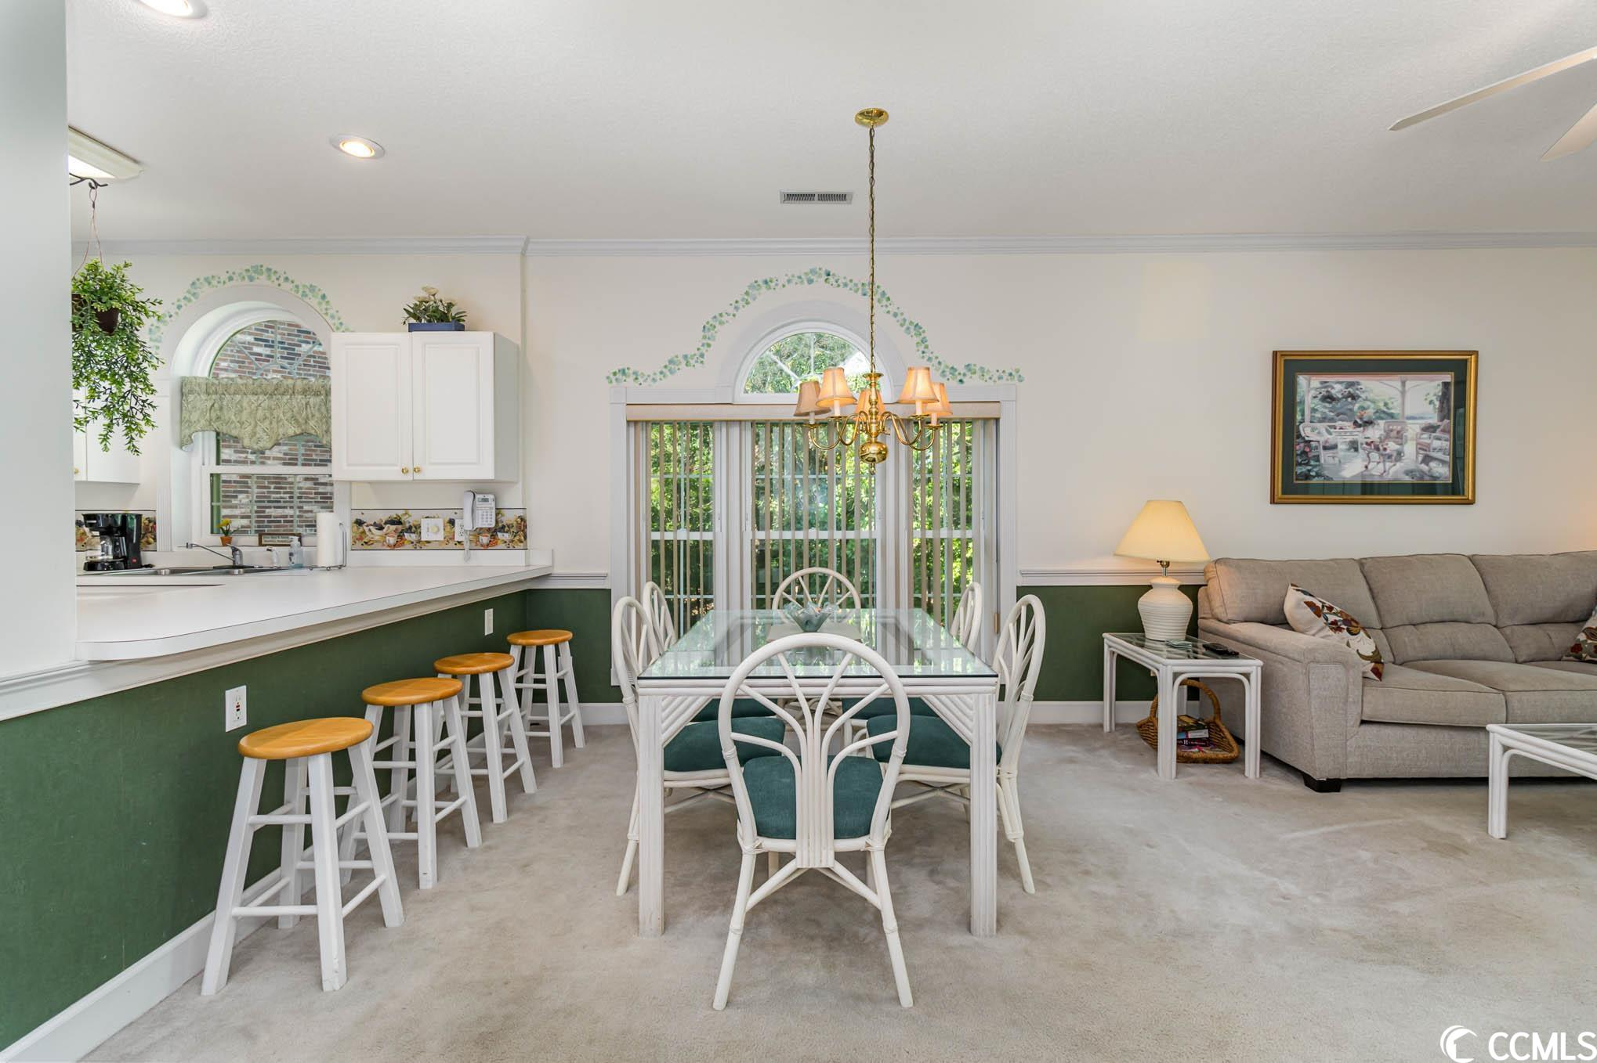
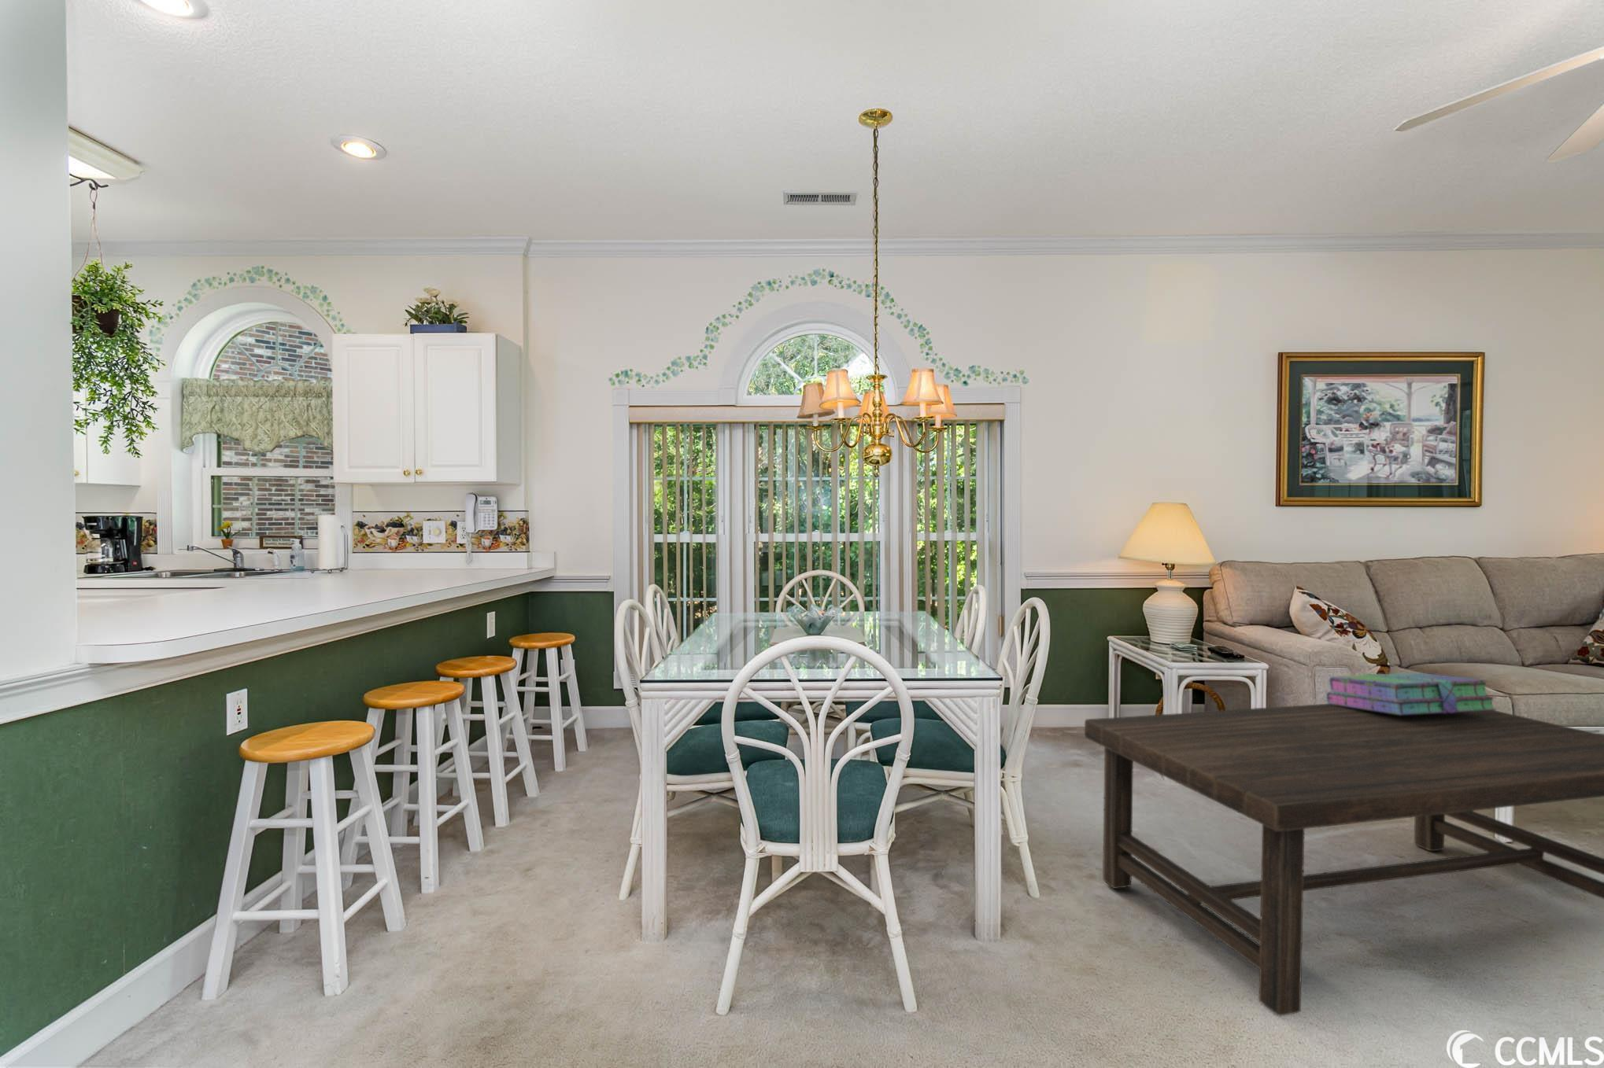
+ stack of books (1408, 696)
+ coffee table (1371, 821)
